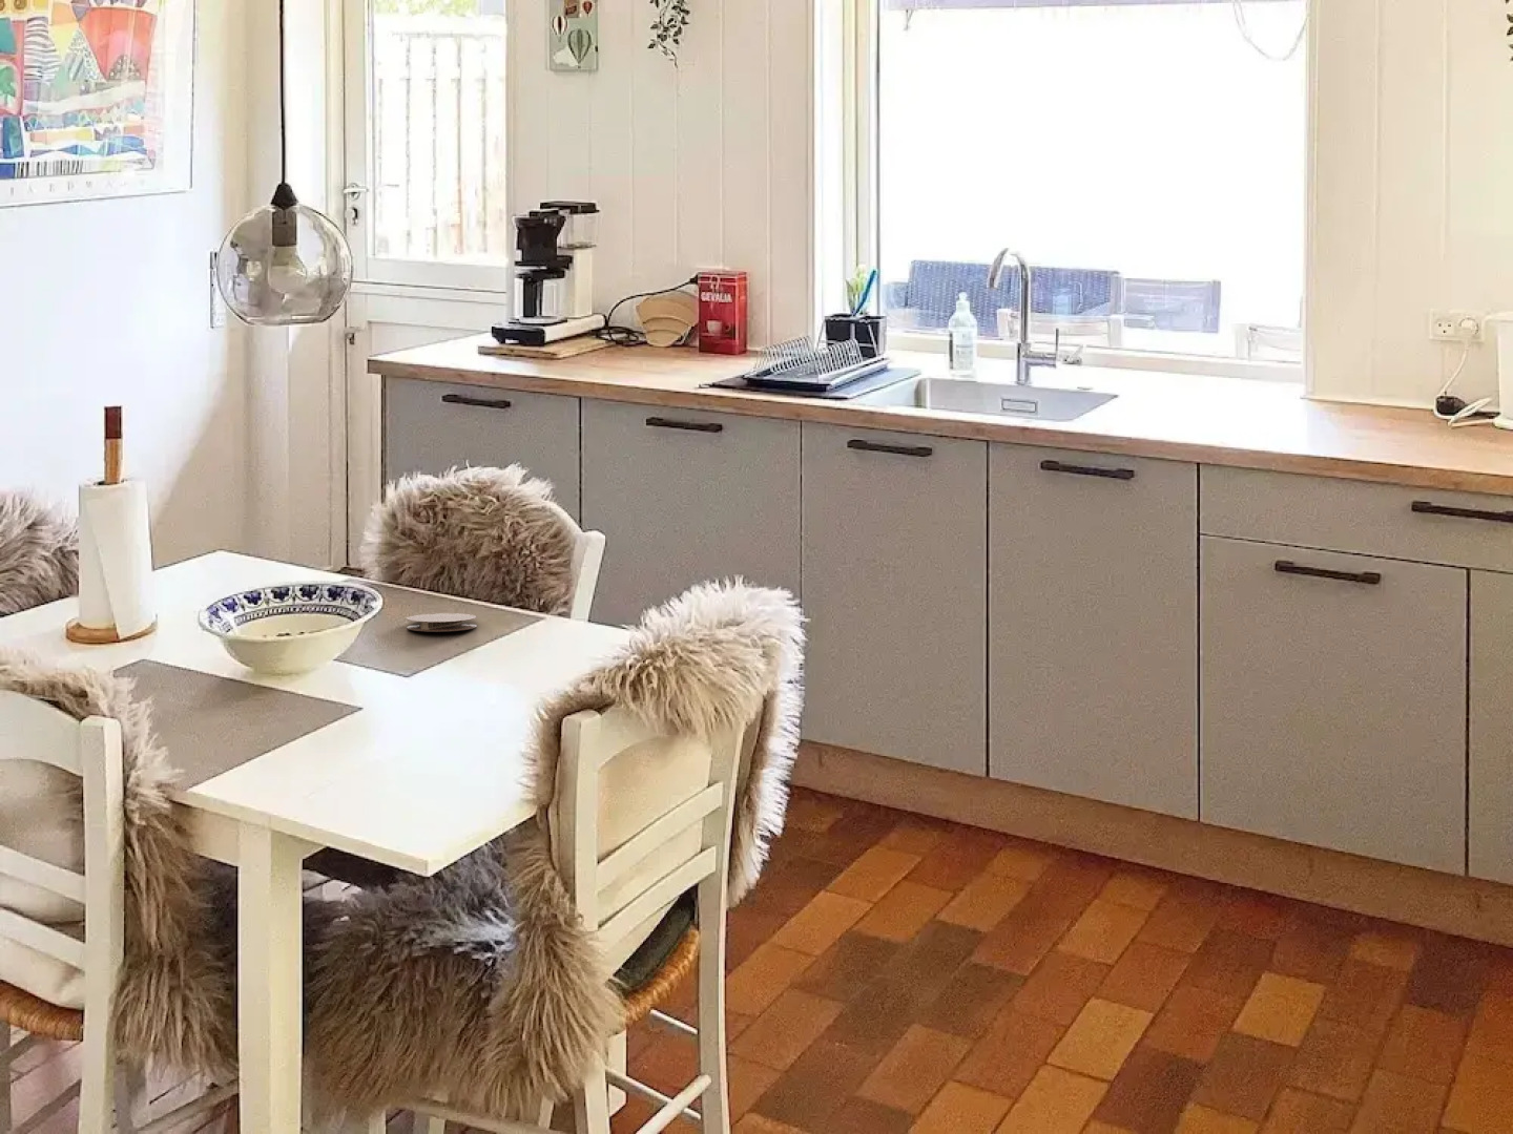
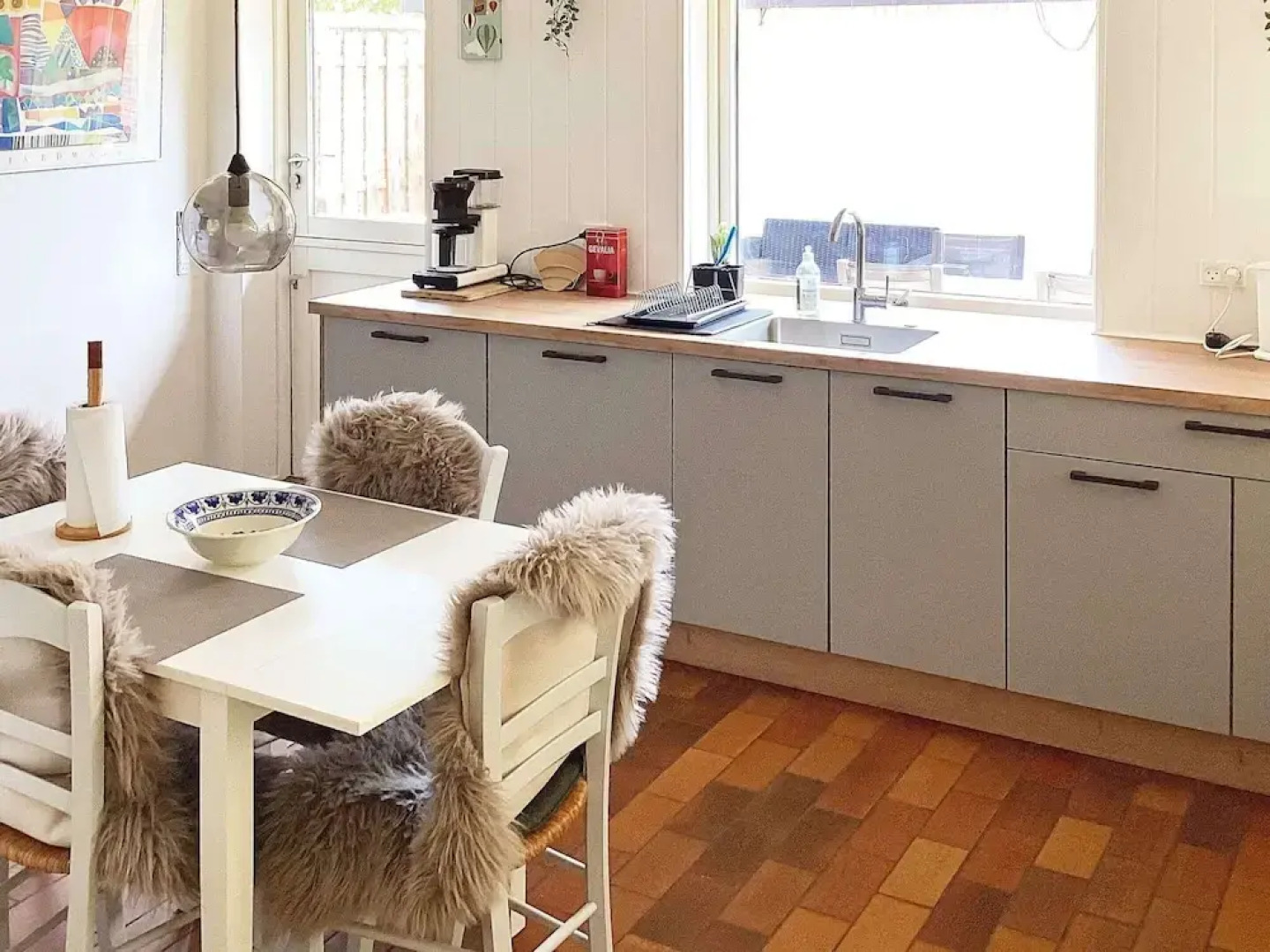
- coaster (441, 622)
